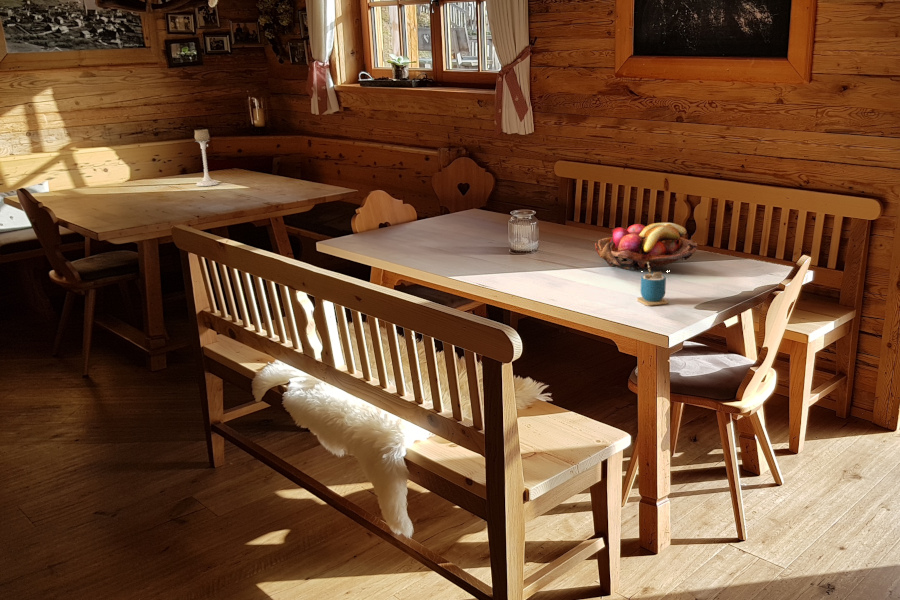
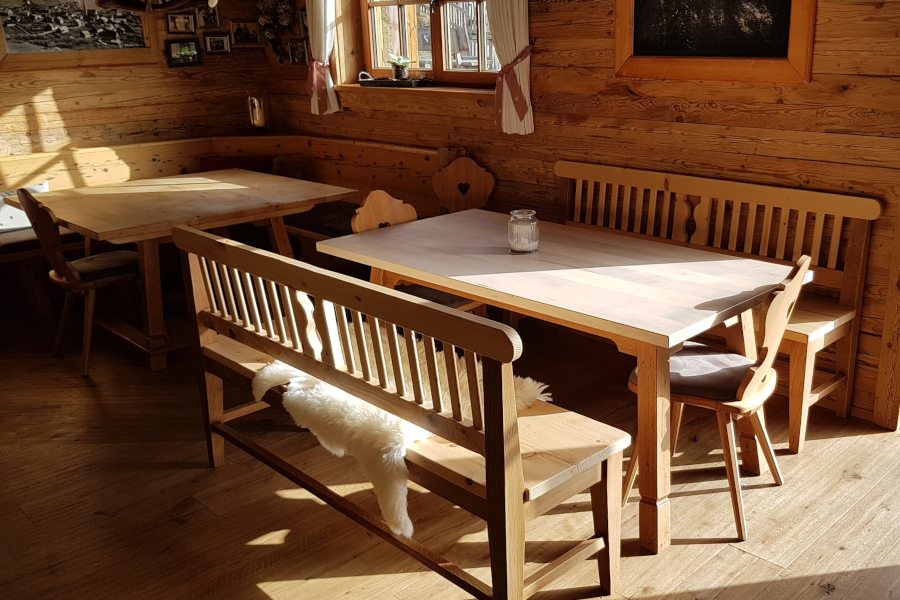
- candle holder (204, 157)
- fruit basket (646, 244)
- cup (653, 281)
